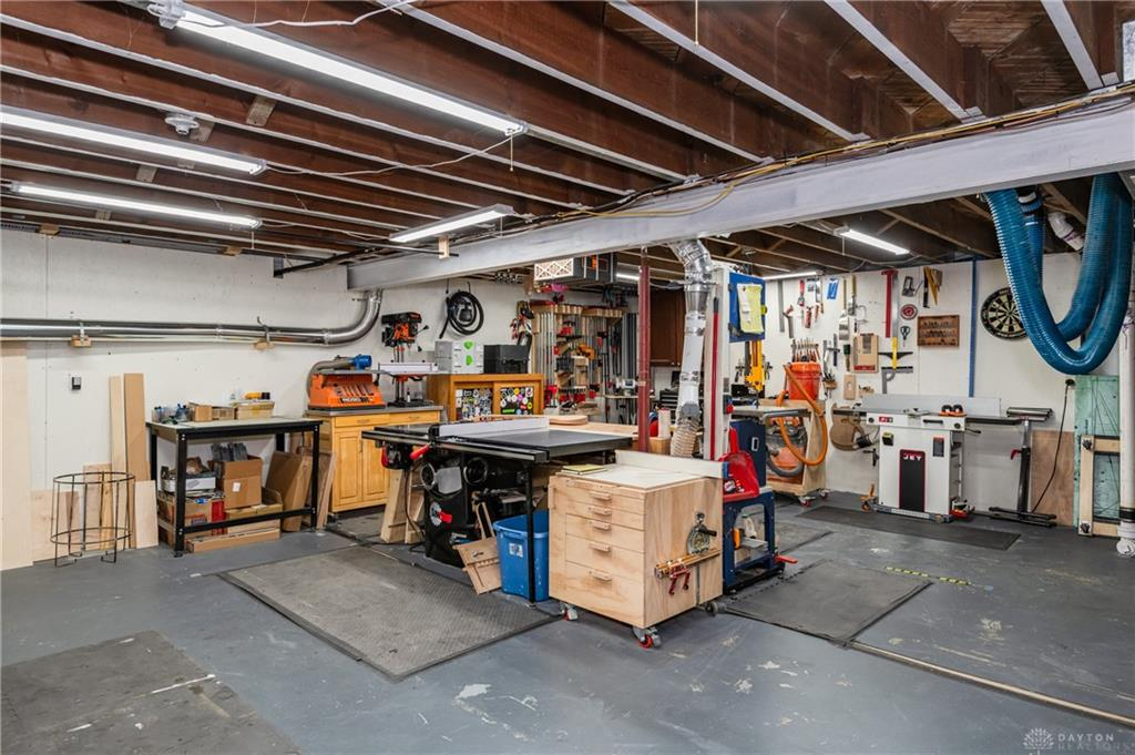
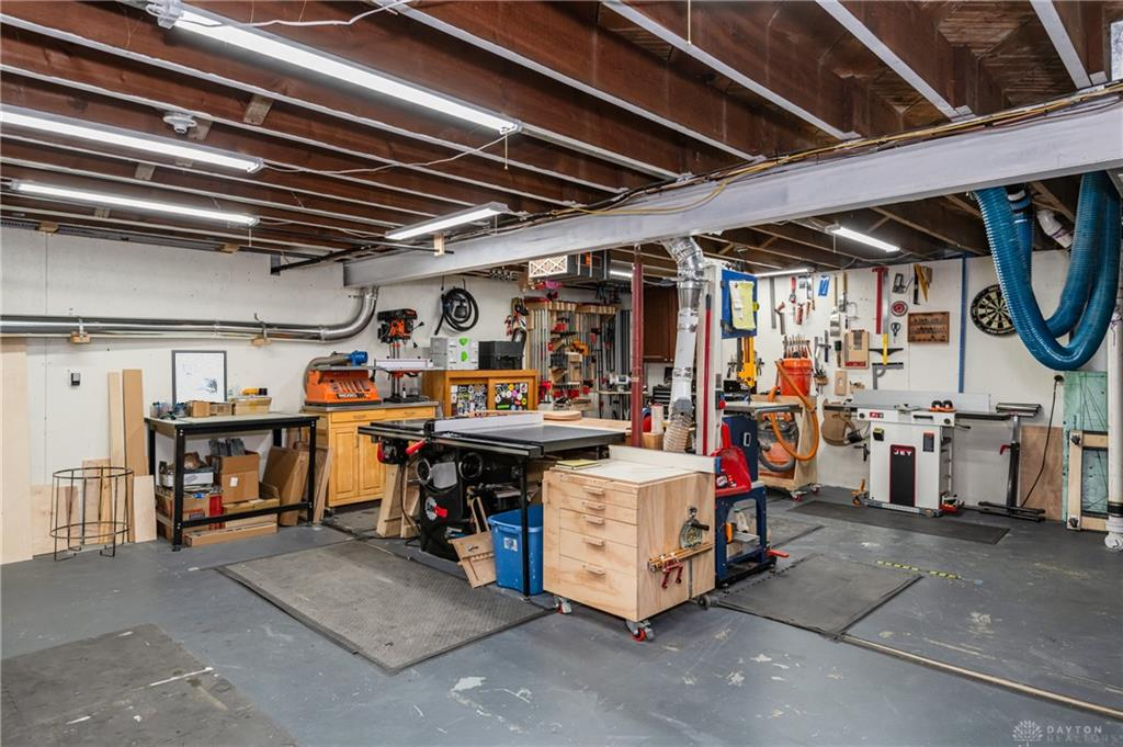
+ wall art (200, 380)
